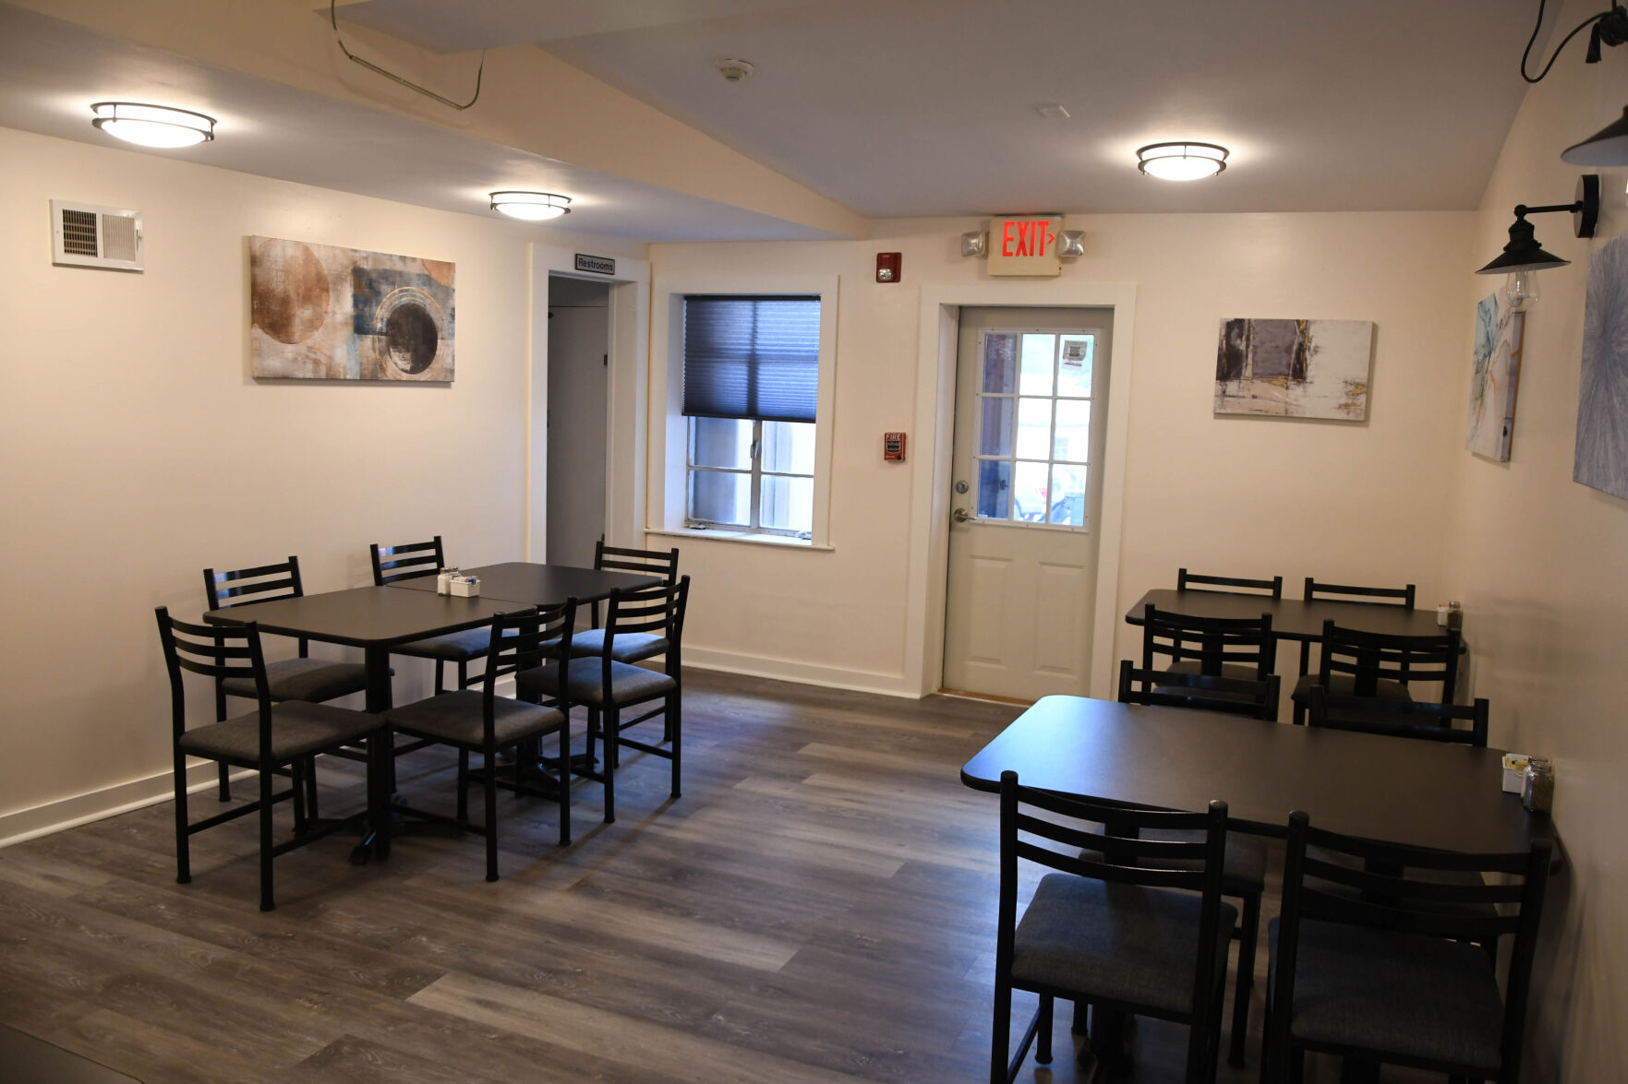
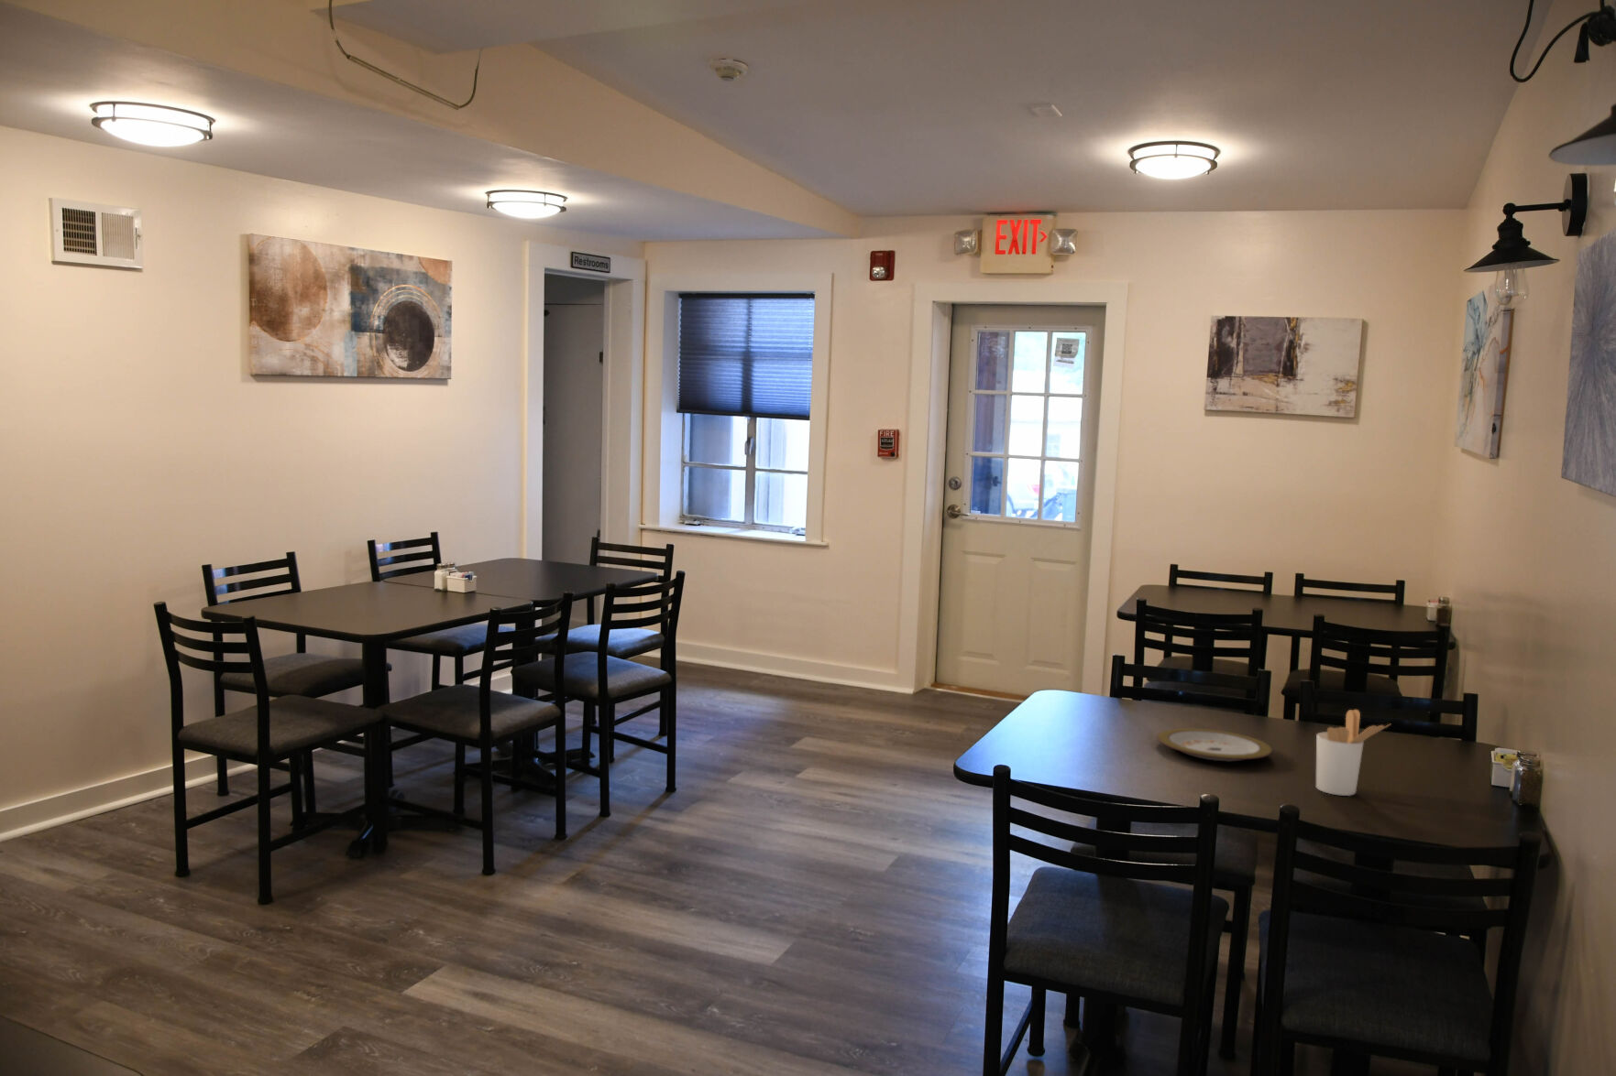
+ plate (1212, 746)
+ utensil holder (1350, 754)
